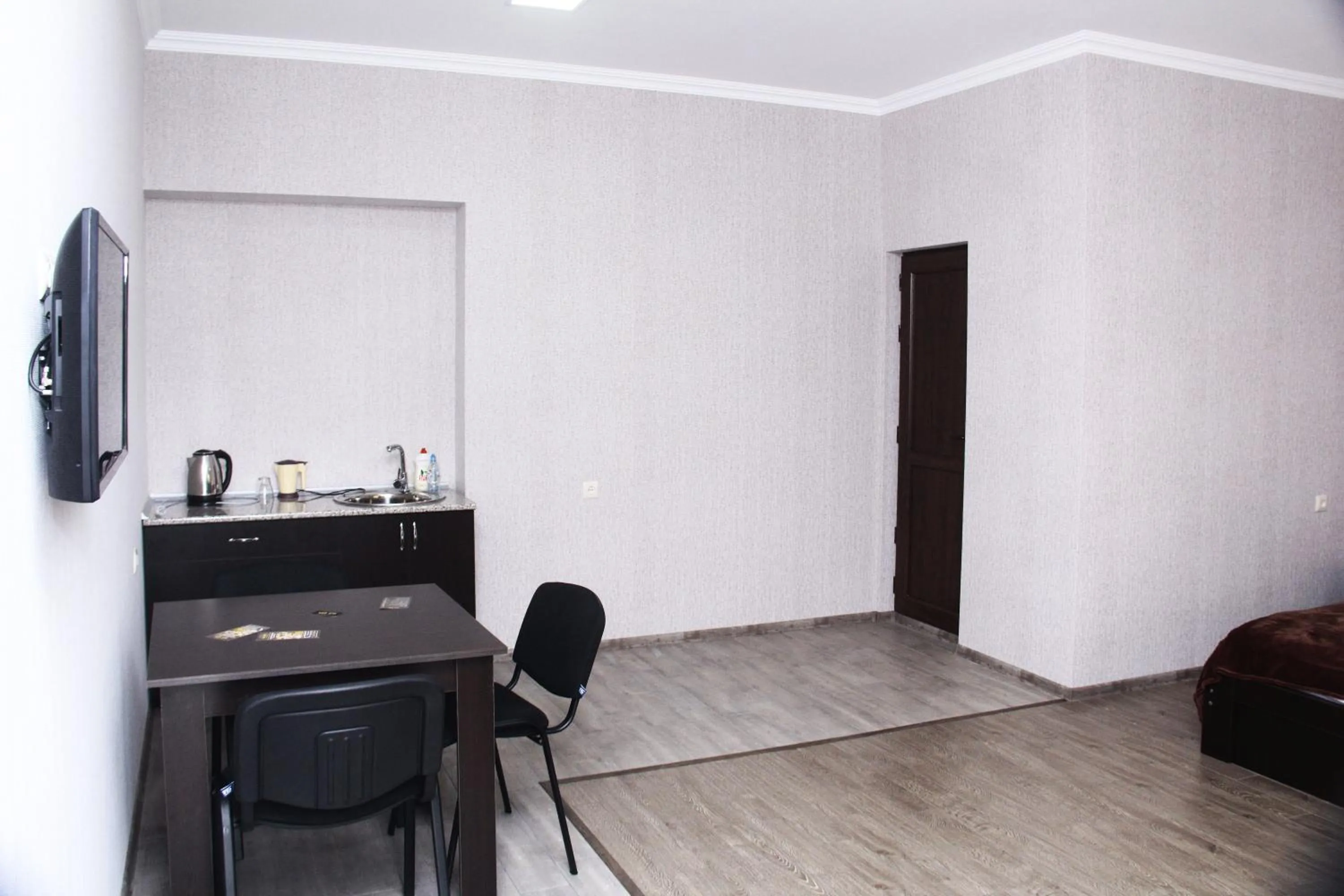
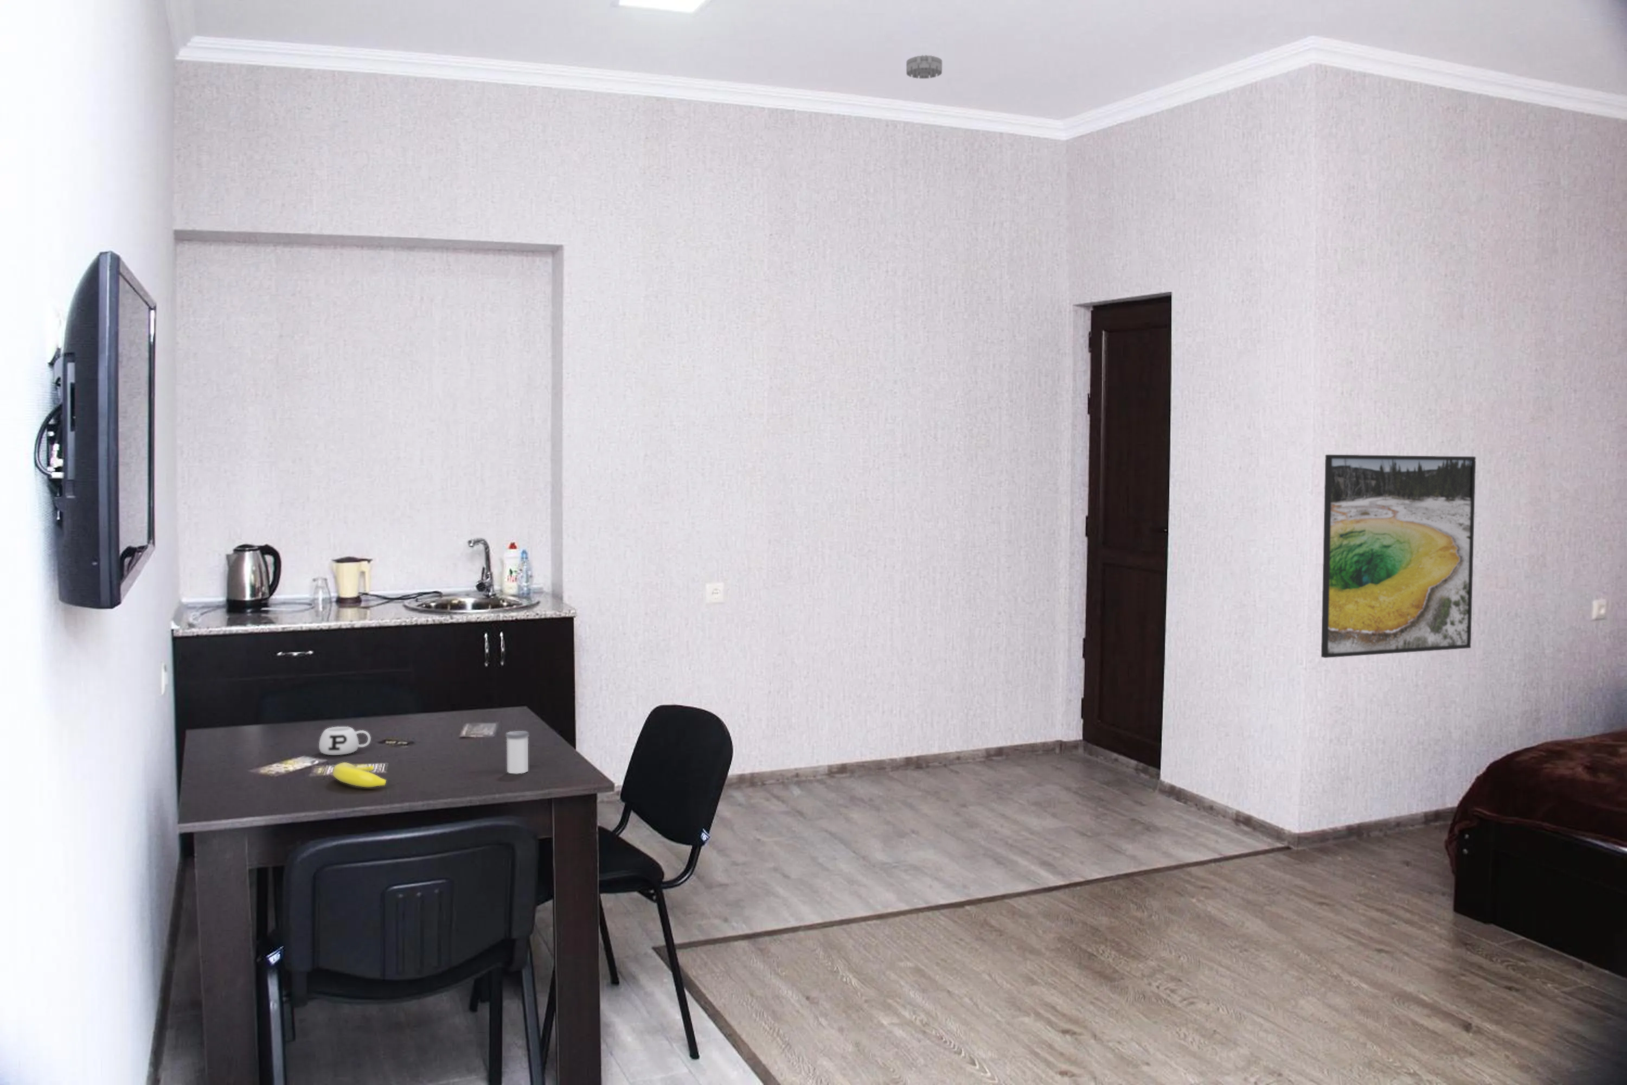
+ smoke detector (924, 67)
+ banana (358, 773)
+ mug (345, 740)
+ salt shaker (517, 752)
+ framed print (1401, 555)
